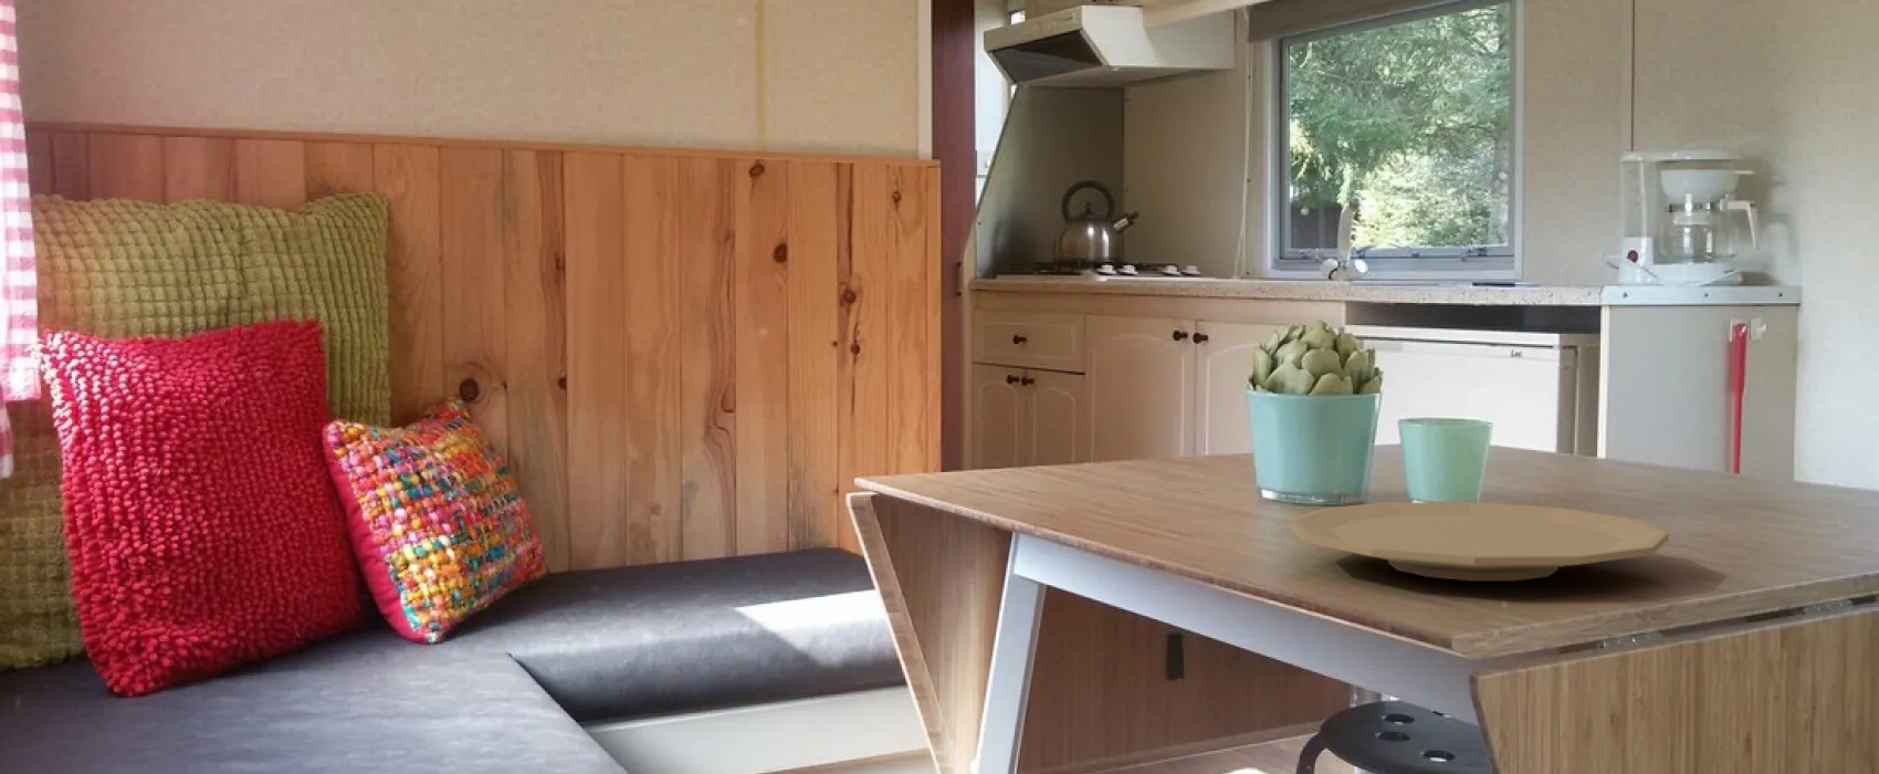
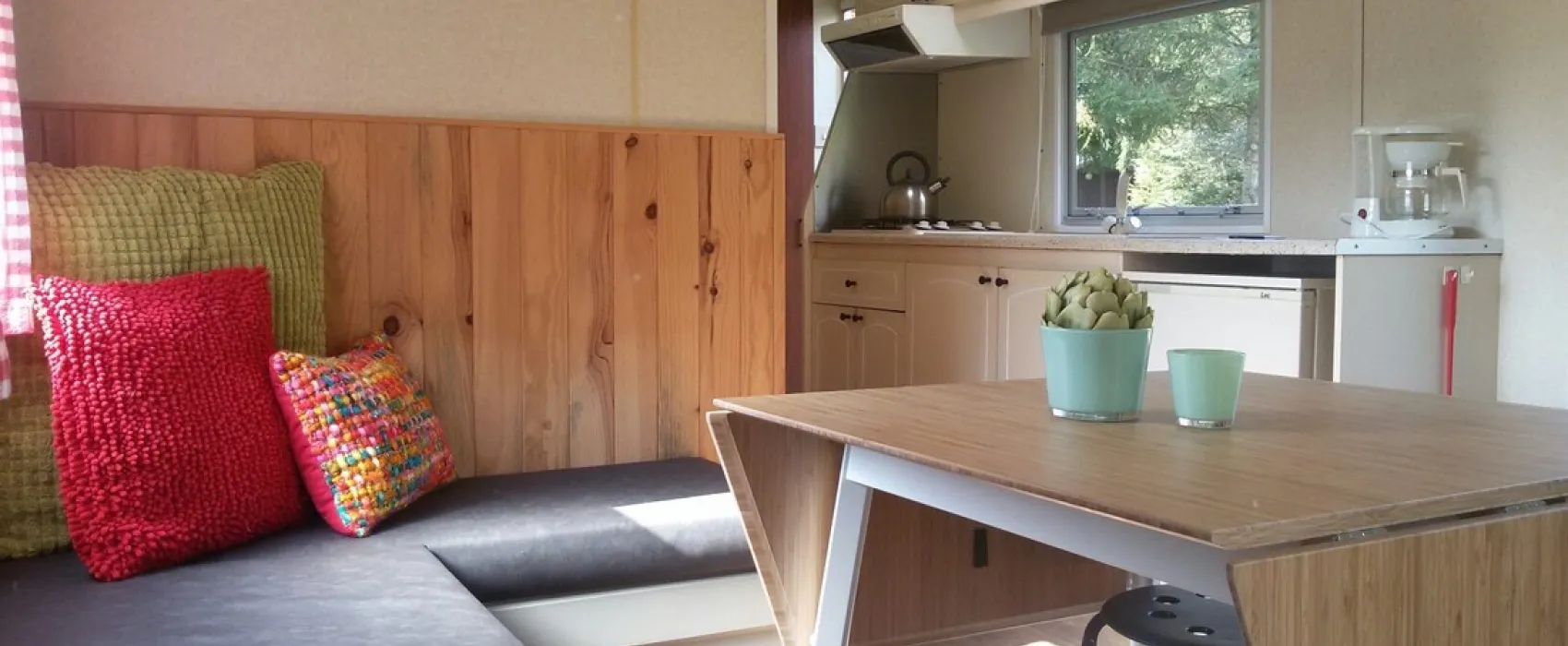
- plate (1472, 546)
